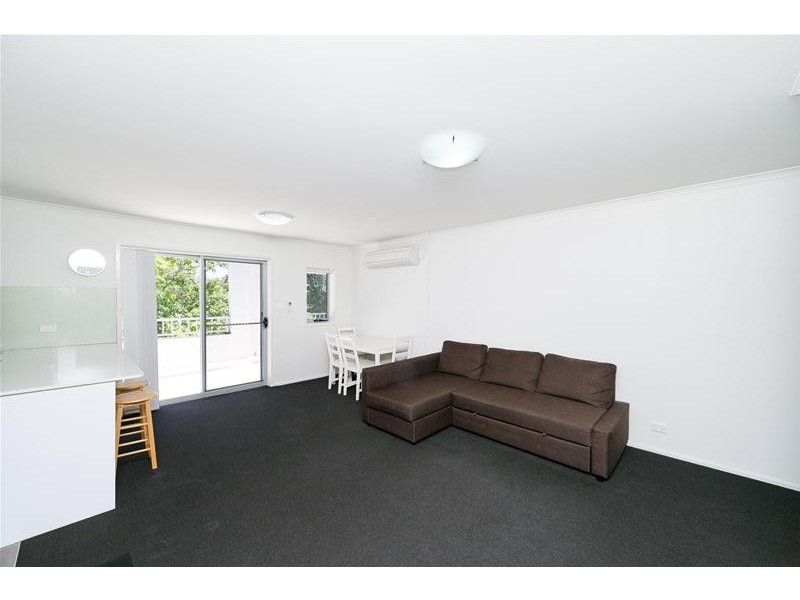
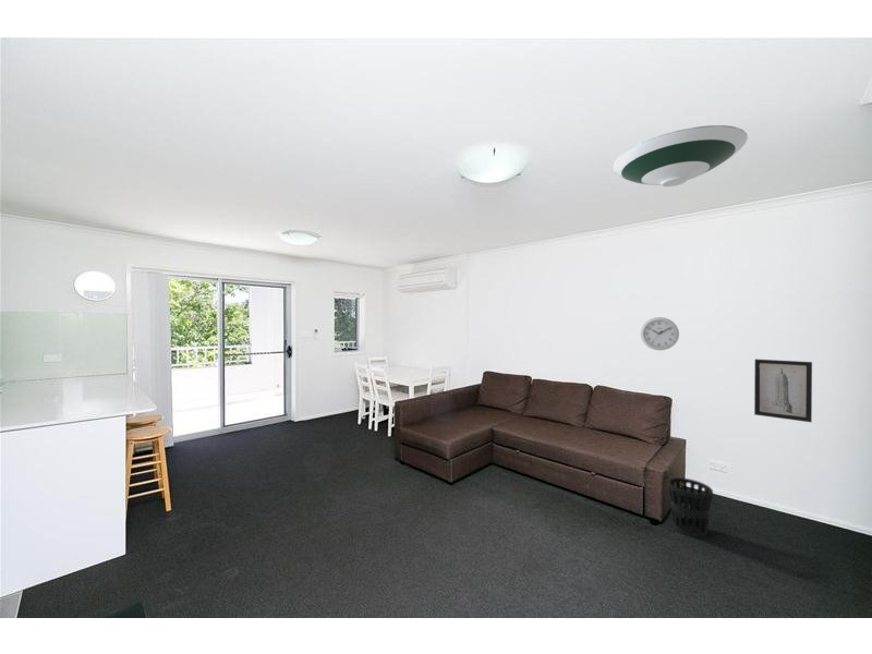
+ wall clock (658, 334)
+ wall art (782, 389)
+ wastebasket (690, 507)
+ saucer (674, 169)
